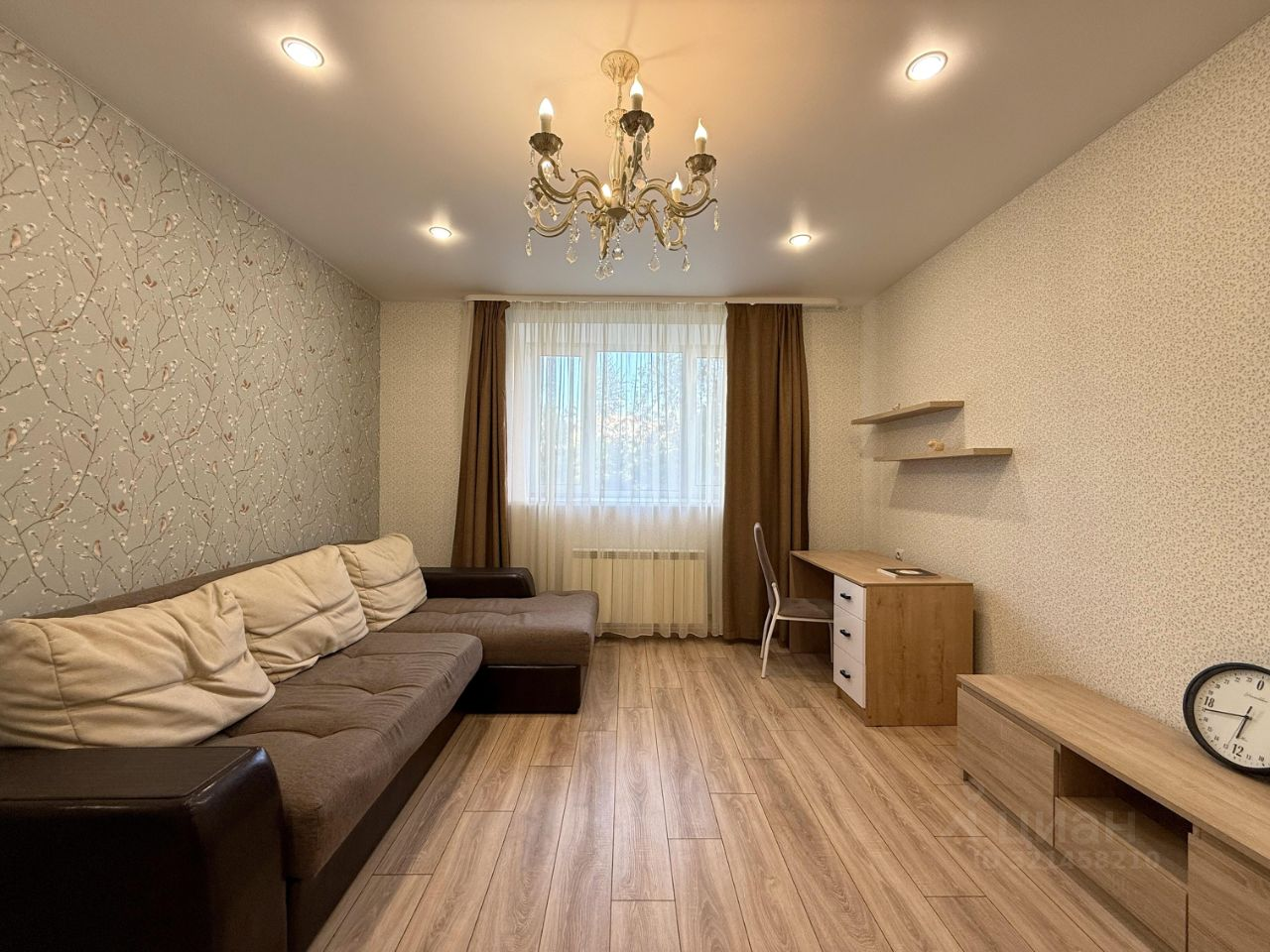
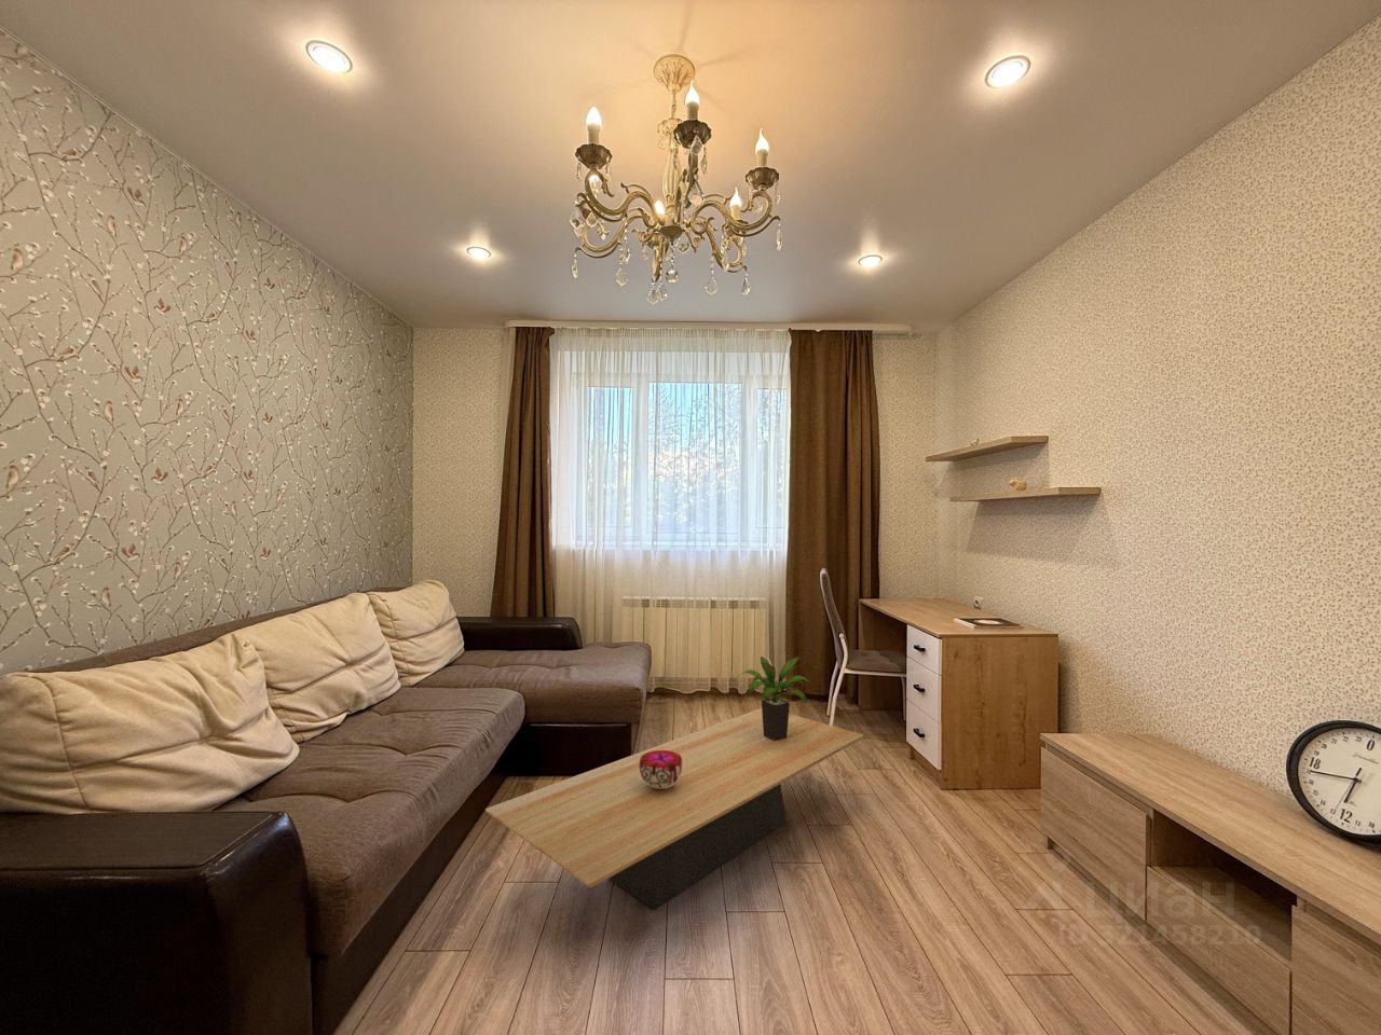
+ coffee table (705, 807)
+ potted plant (774, 696)
+ decorative bowl (660, 771)
